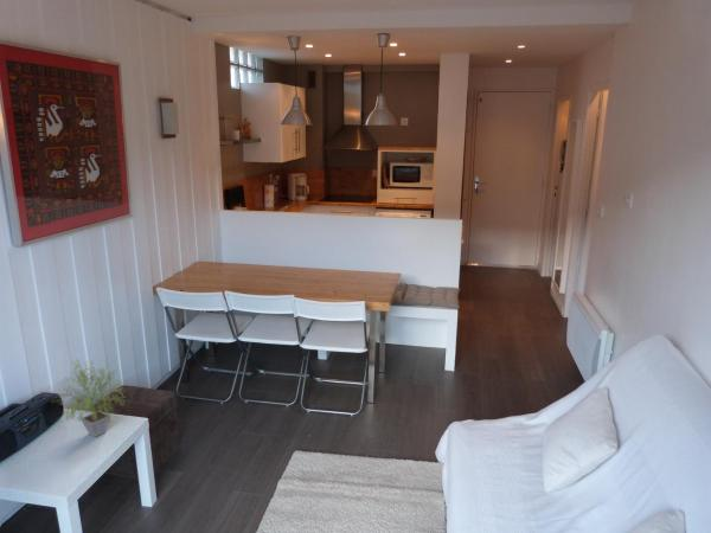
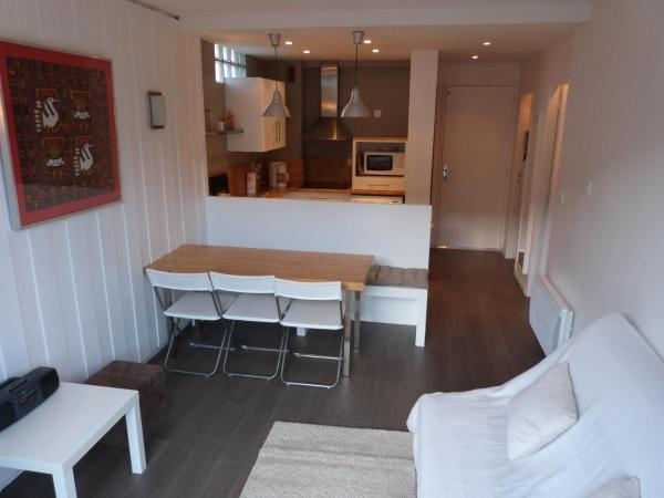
- potted plant (91, 398)
